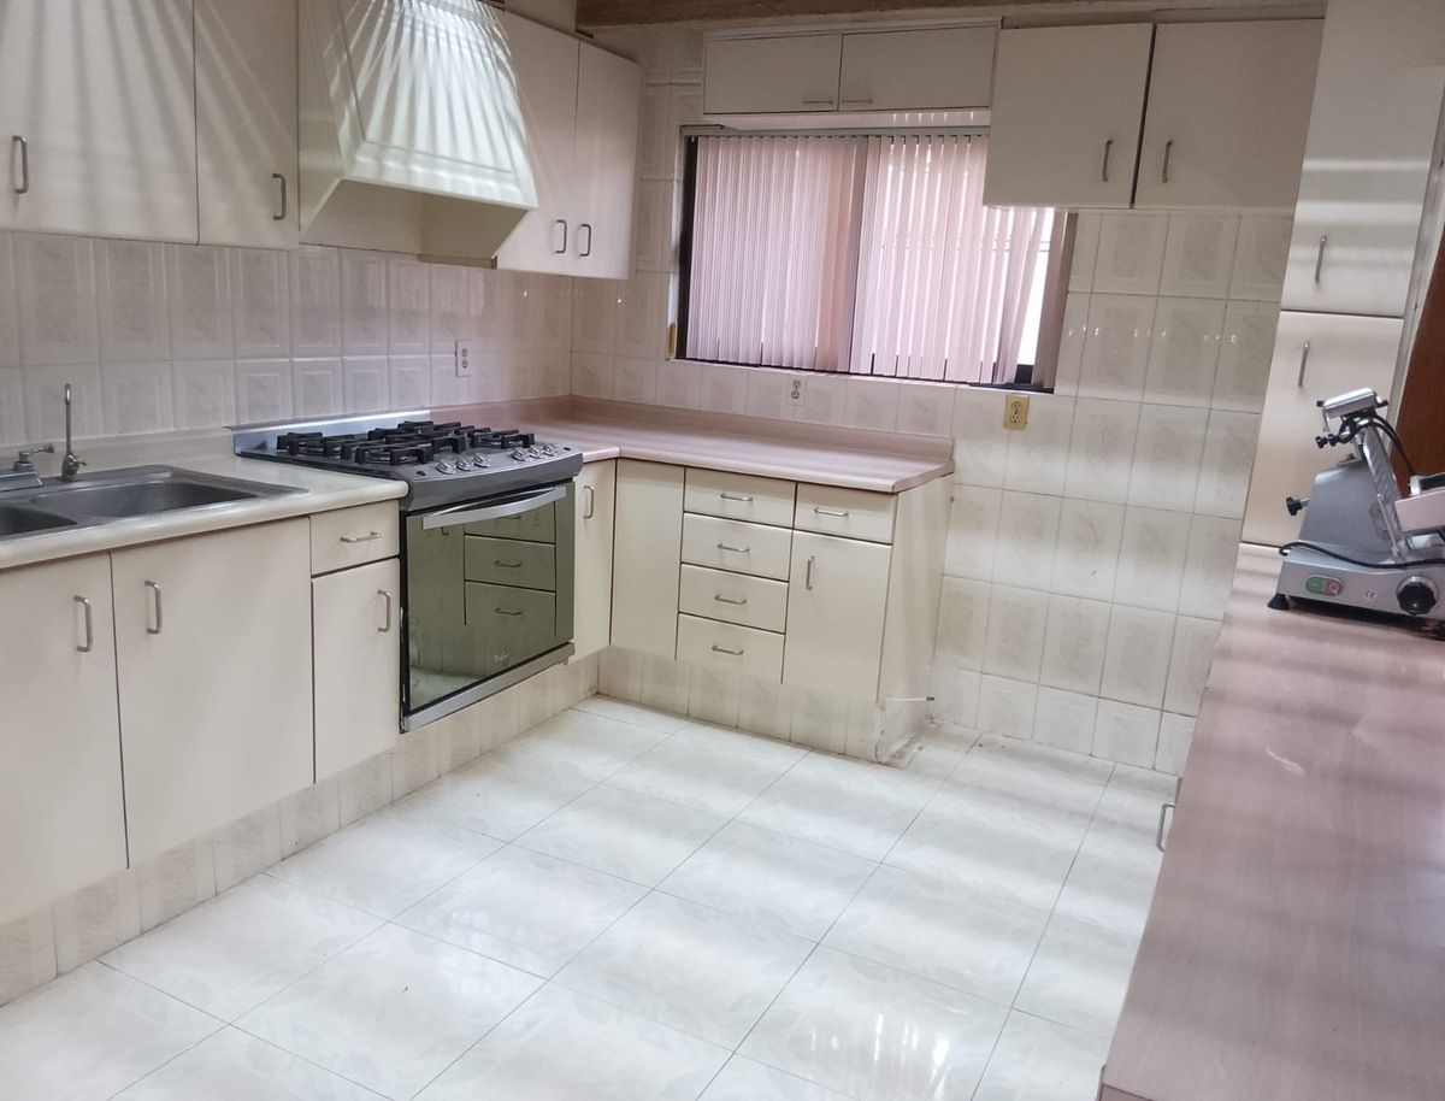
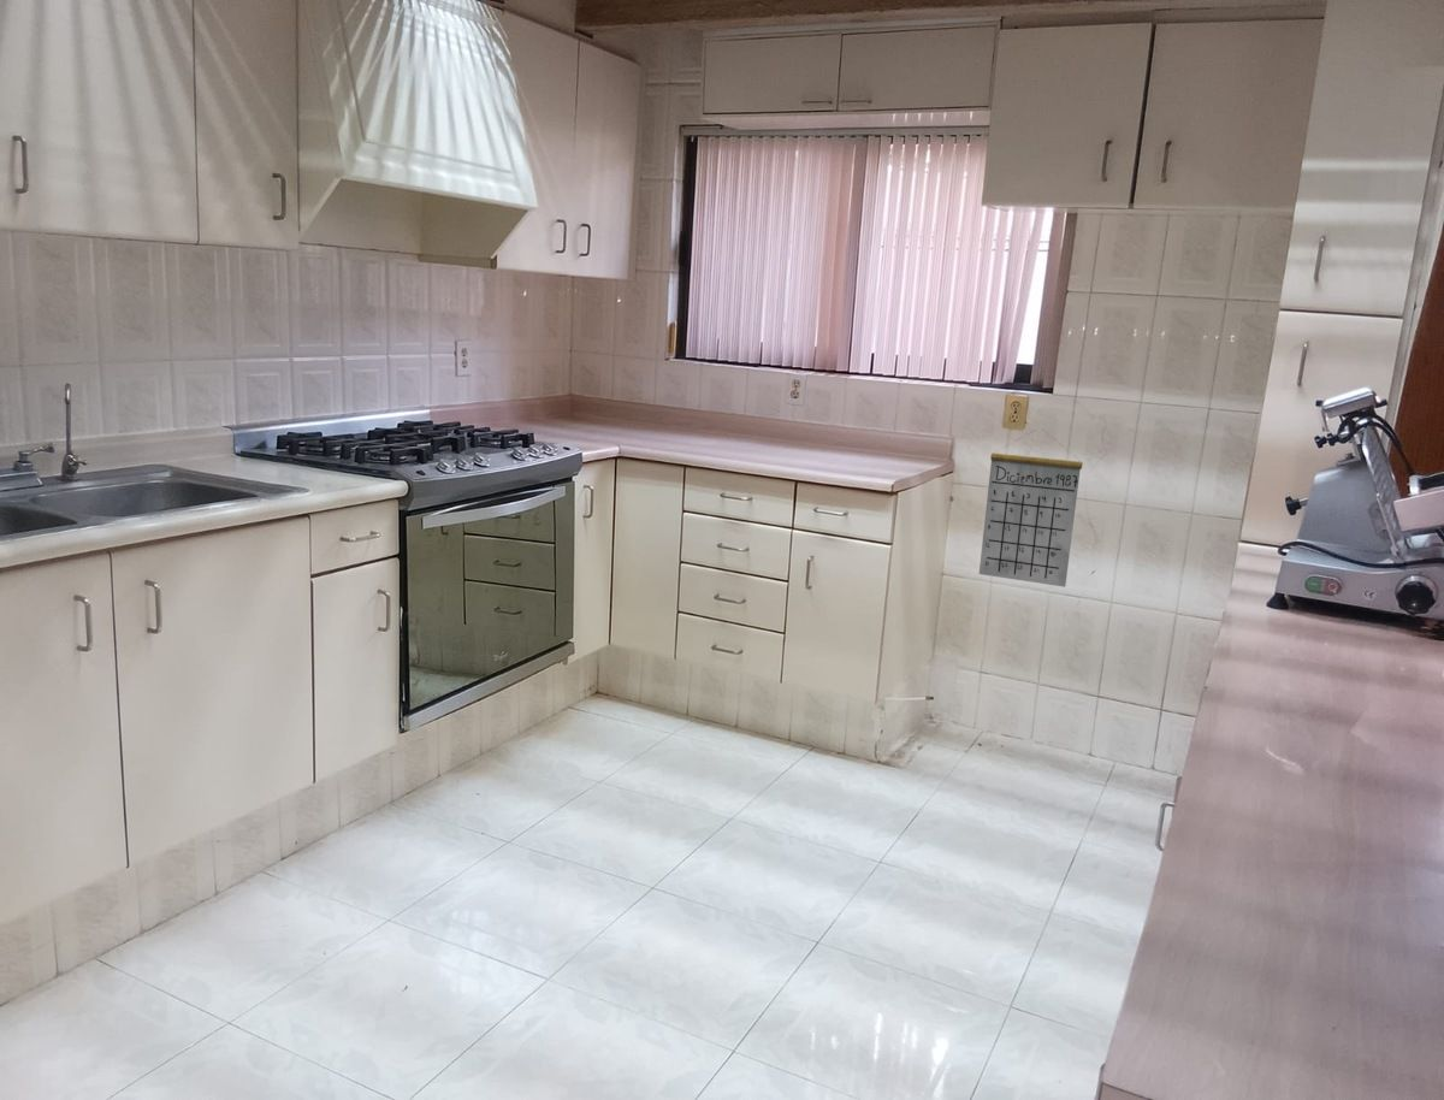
+ calendar (1030, 504)
